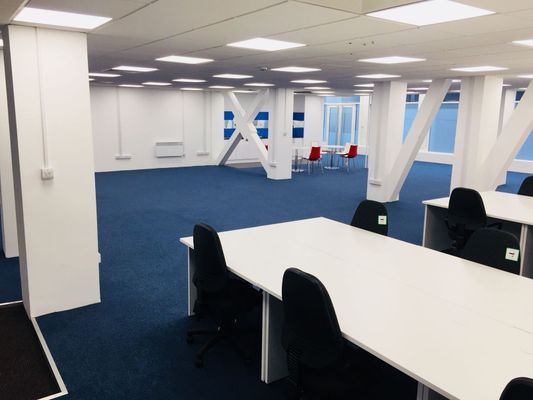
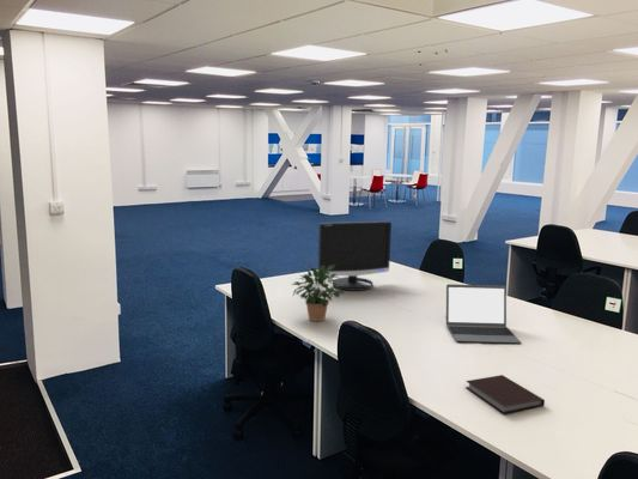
+ laptop (481, 313)
+ monitor (353, 254)
+ potted plant (316, 290)
+ notebook (503, 393)
